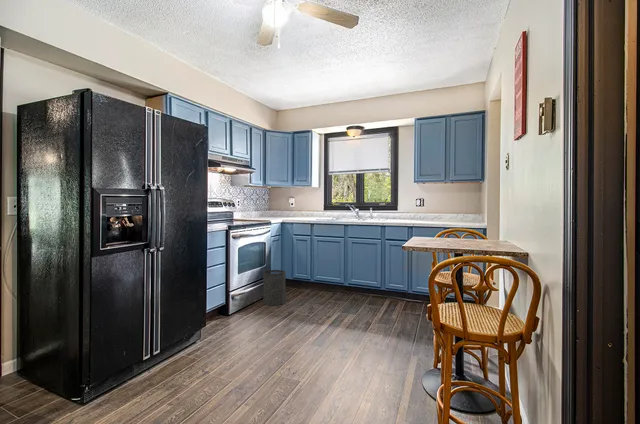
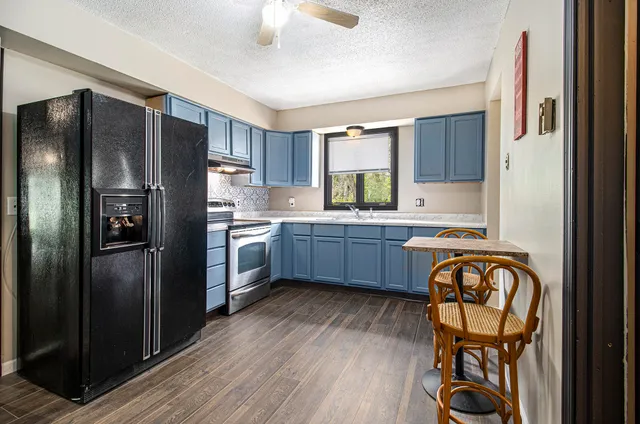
- trash can (274, 287)
